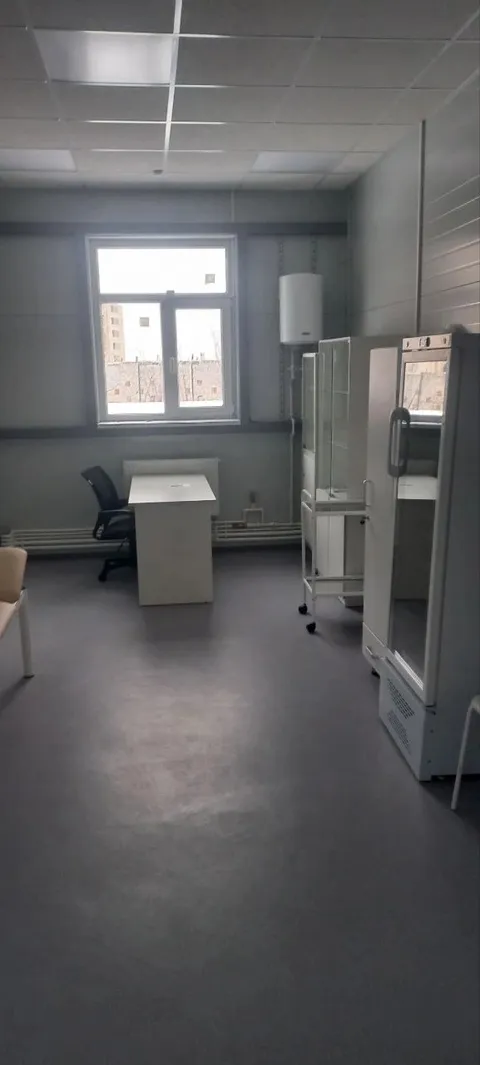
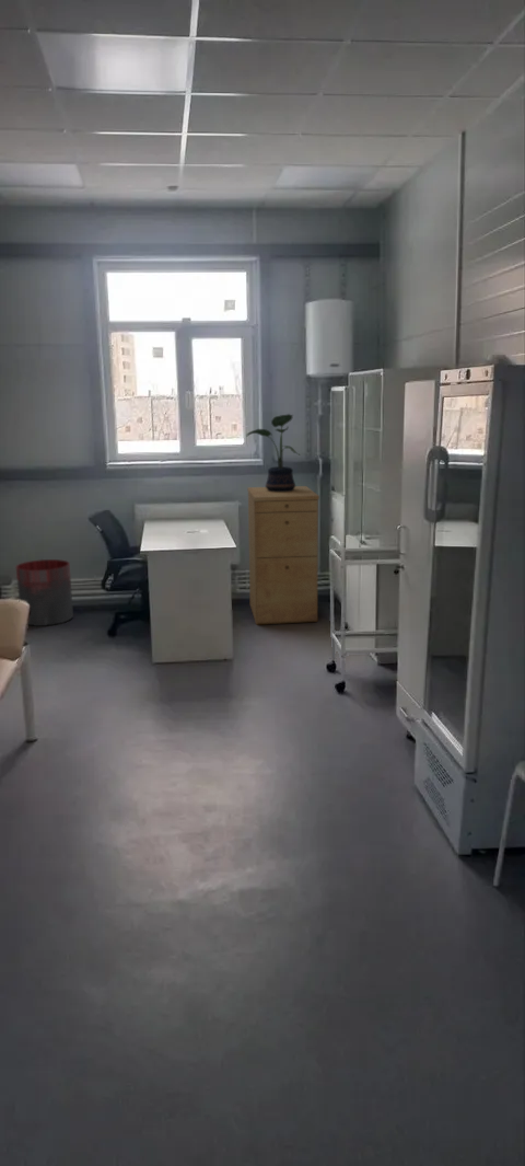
+ trash can (45, 591)
+ filing cabinet (281, 553)
+ potted plant (277, 452)
